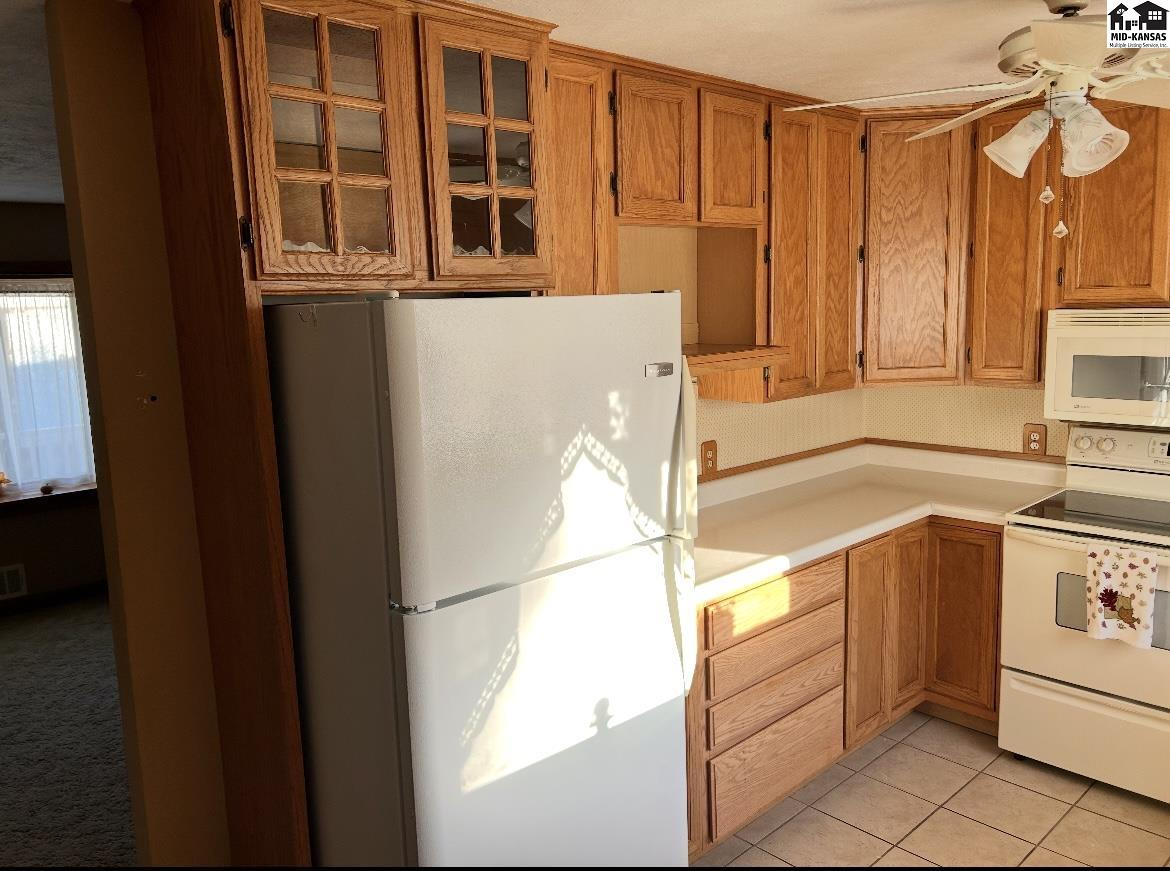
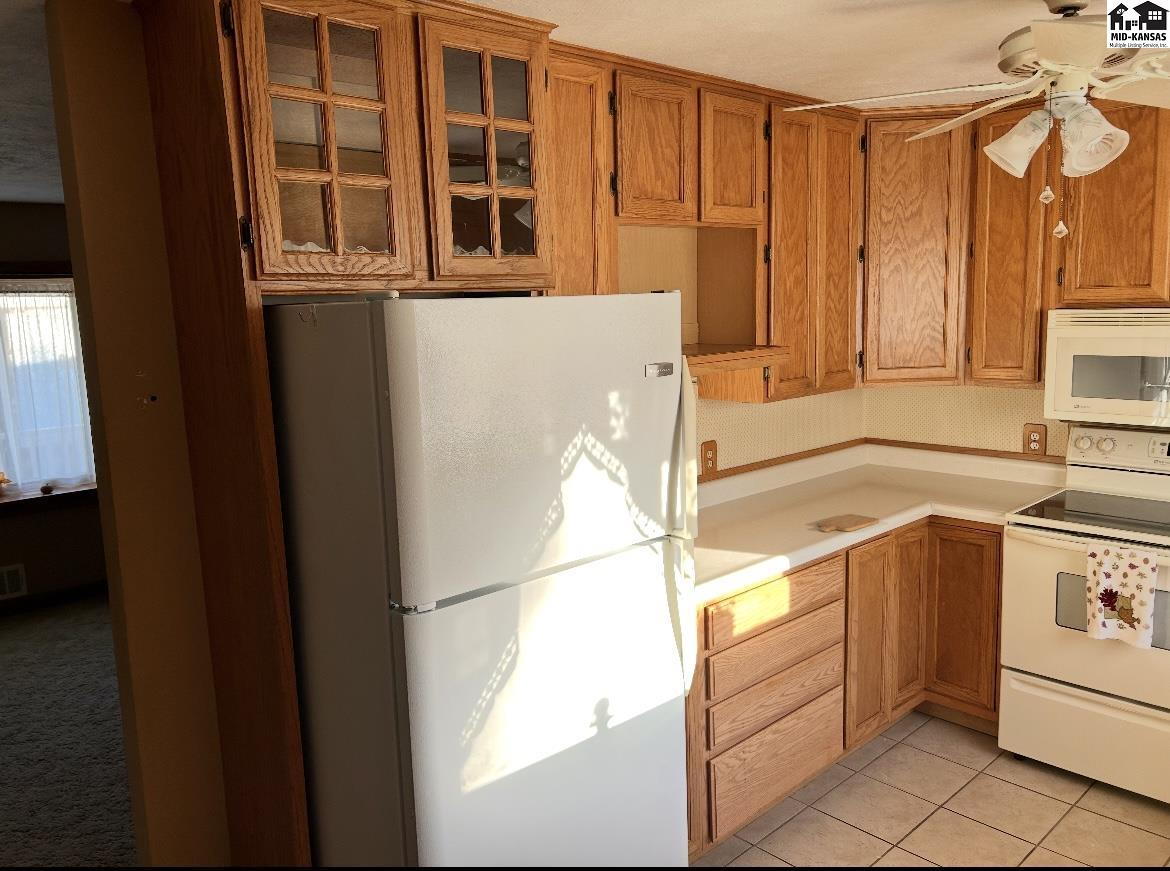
+ chopping board (844, 523)
